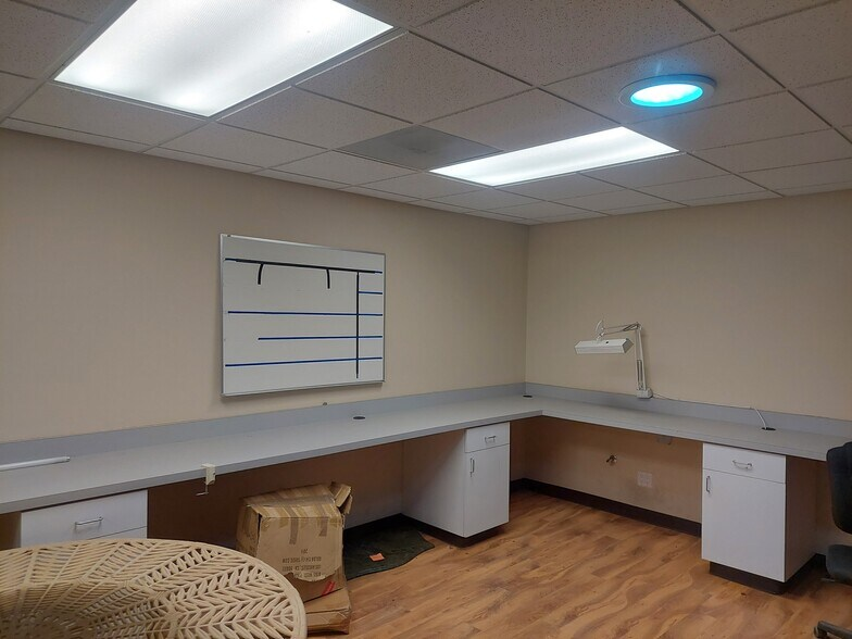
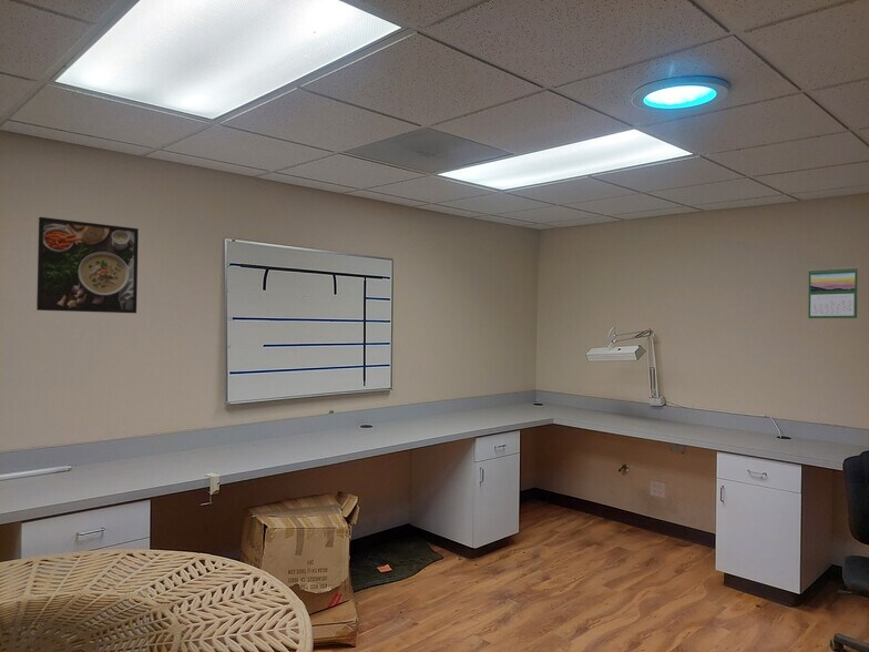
+ calendar (831, 293)
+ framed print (90, 267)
